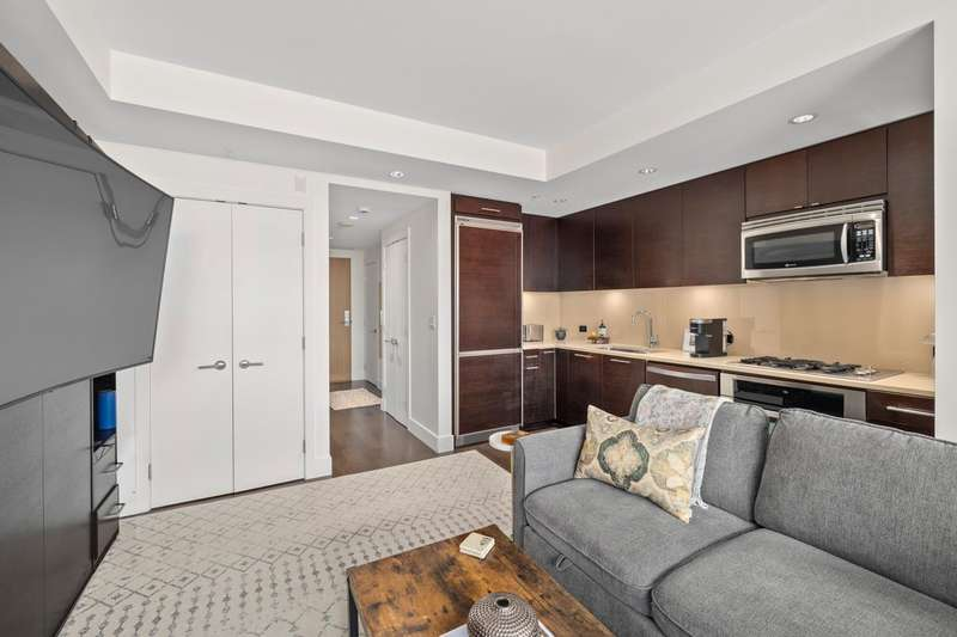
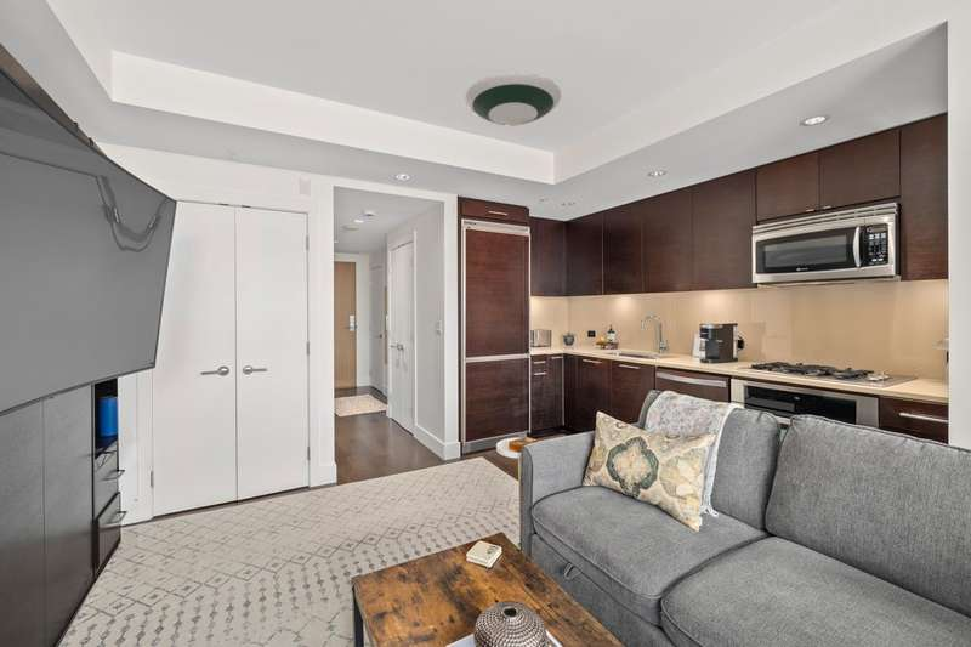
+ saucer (512, 110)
